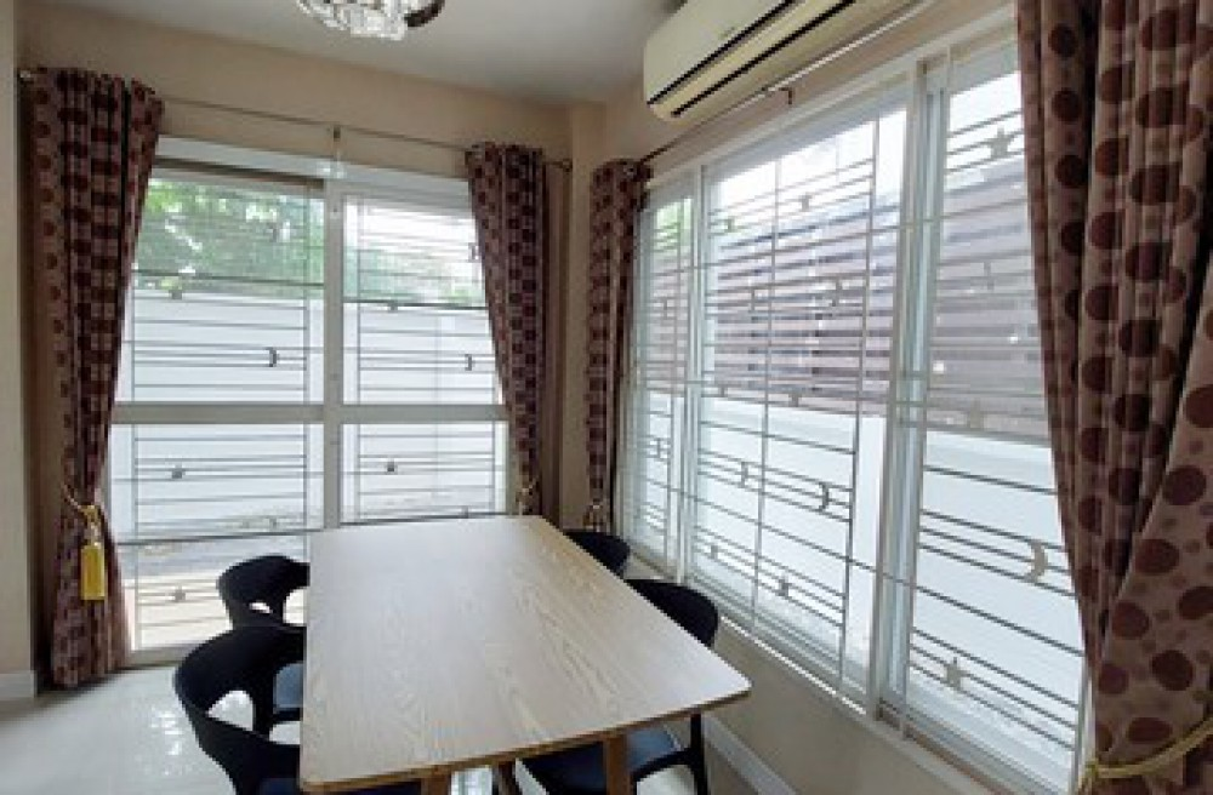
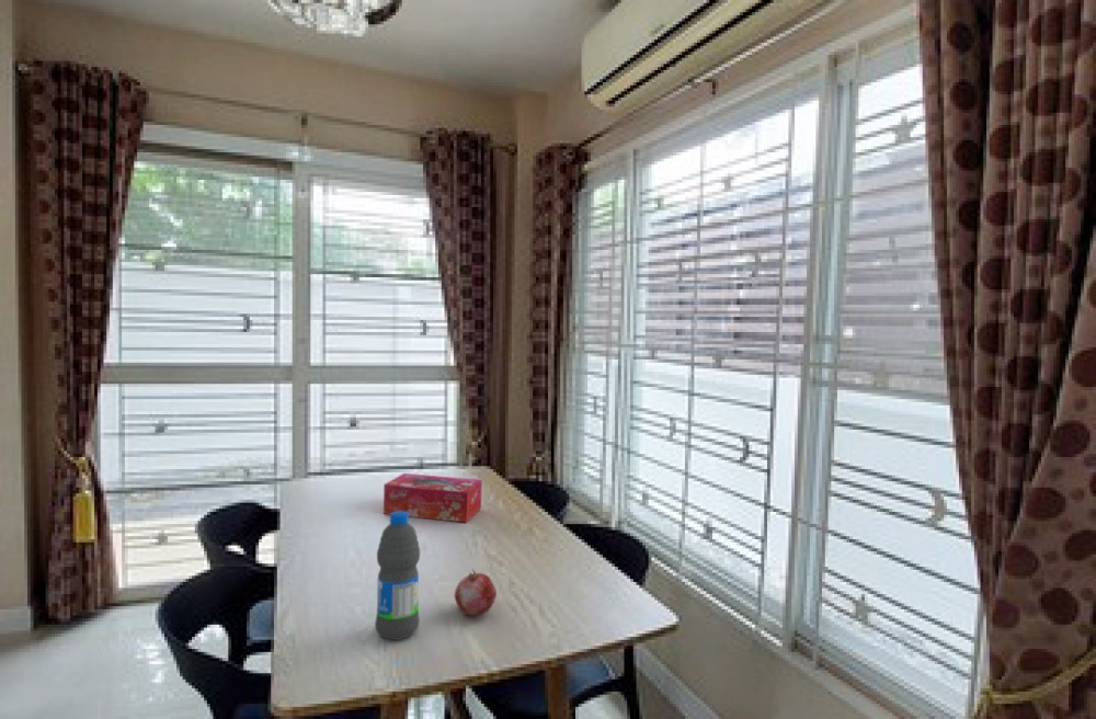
+ water bottle (398, 572)
+ tissue box (433, 497)
+ fruit (476, 590)
